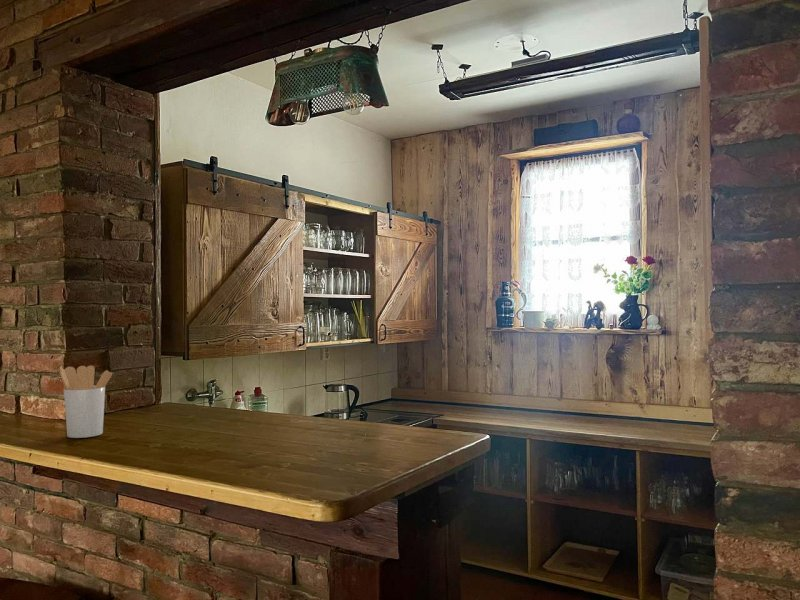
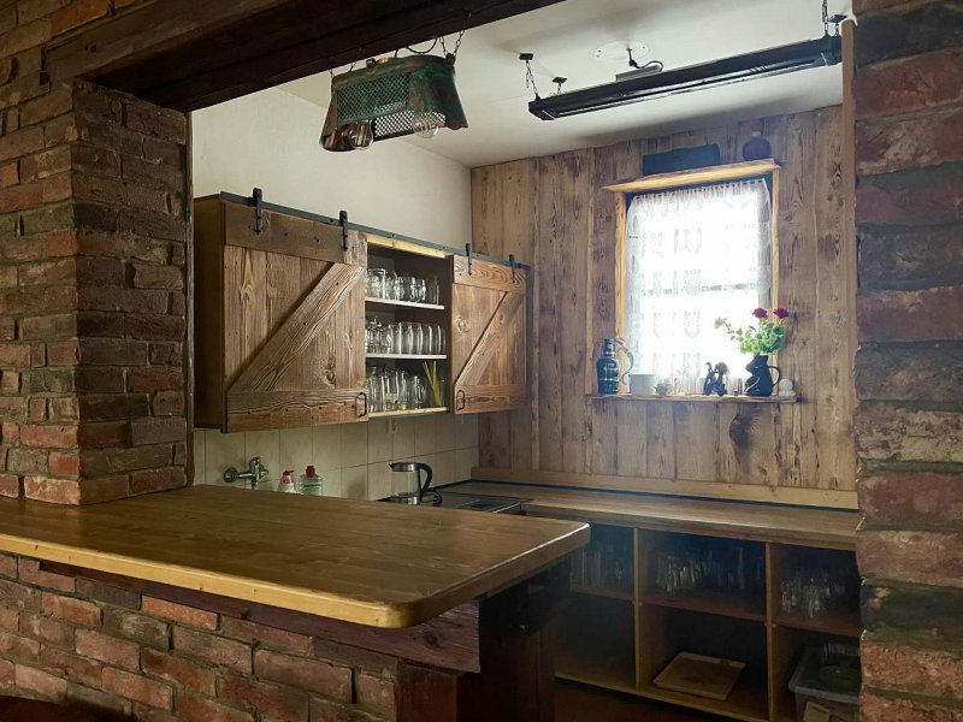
- utensil holder (83, 398)
